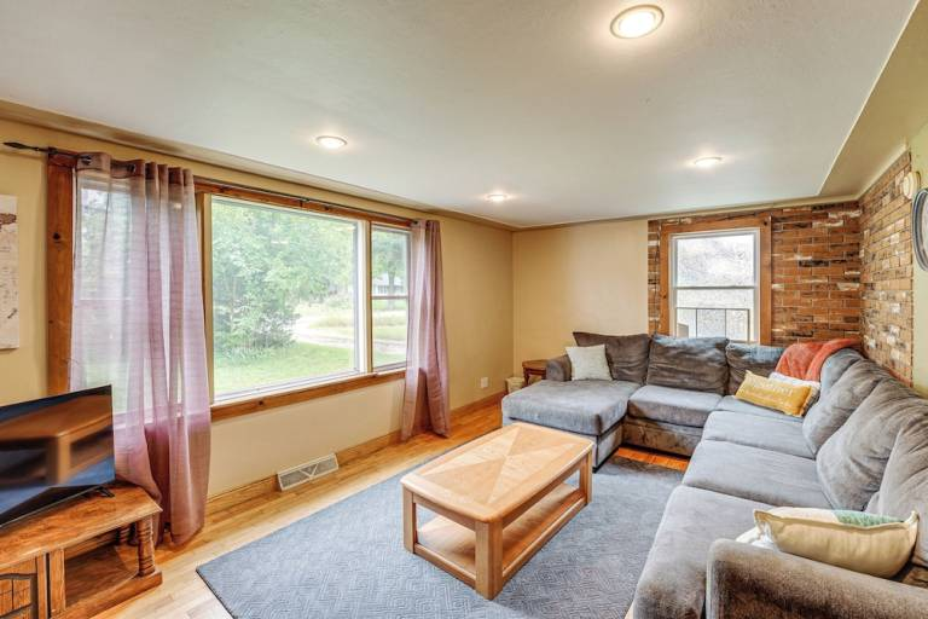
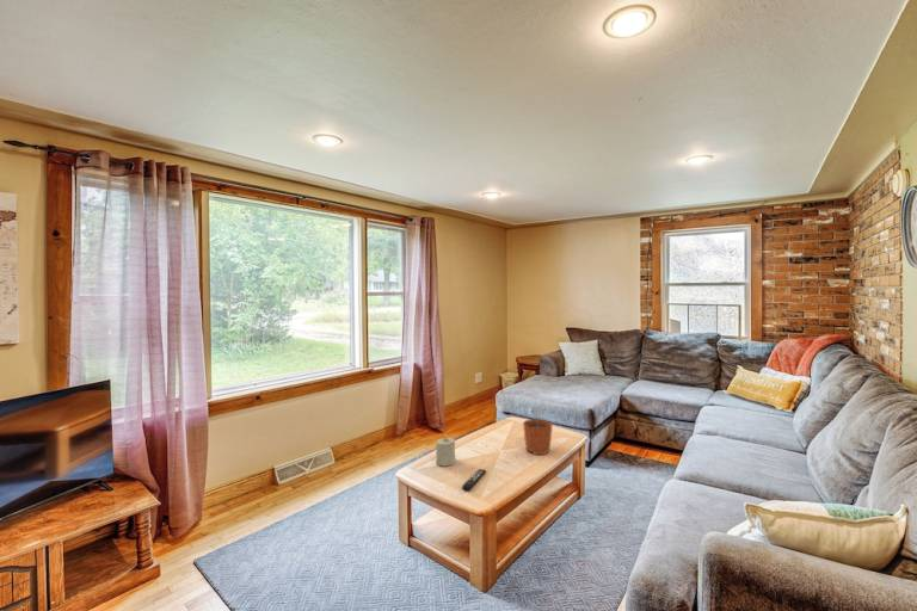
+ candle (445, 449)
+ remote control (474, 479)
+ plant pot (537, 430)
